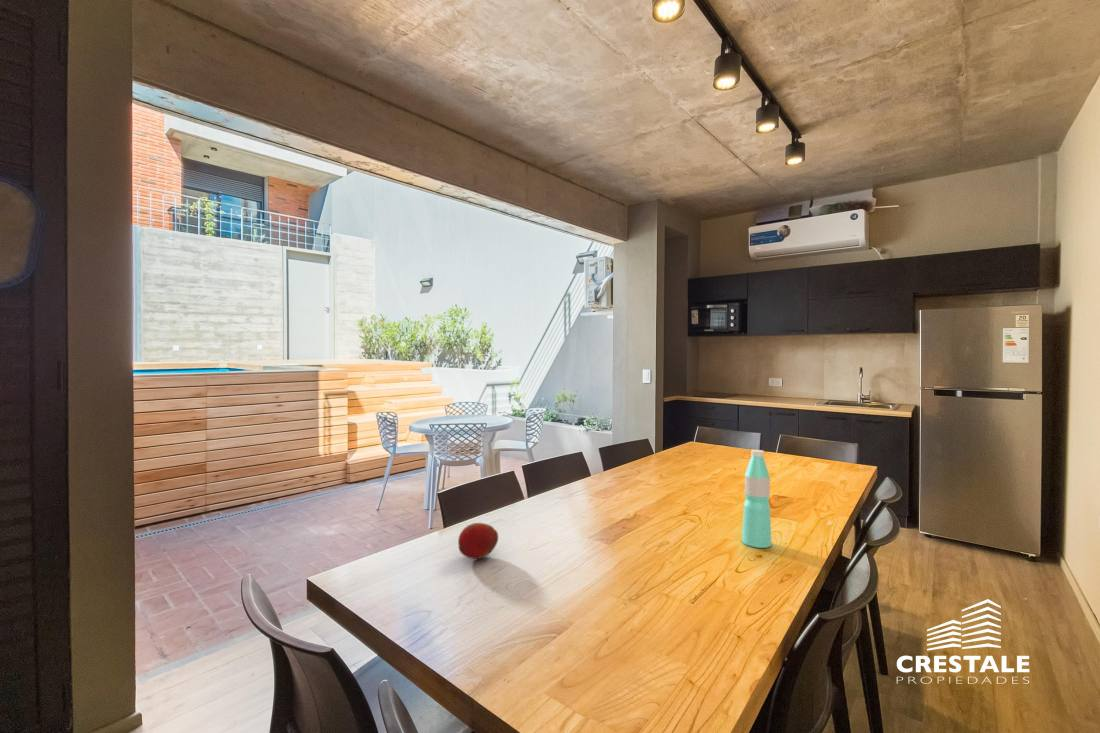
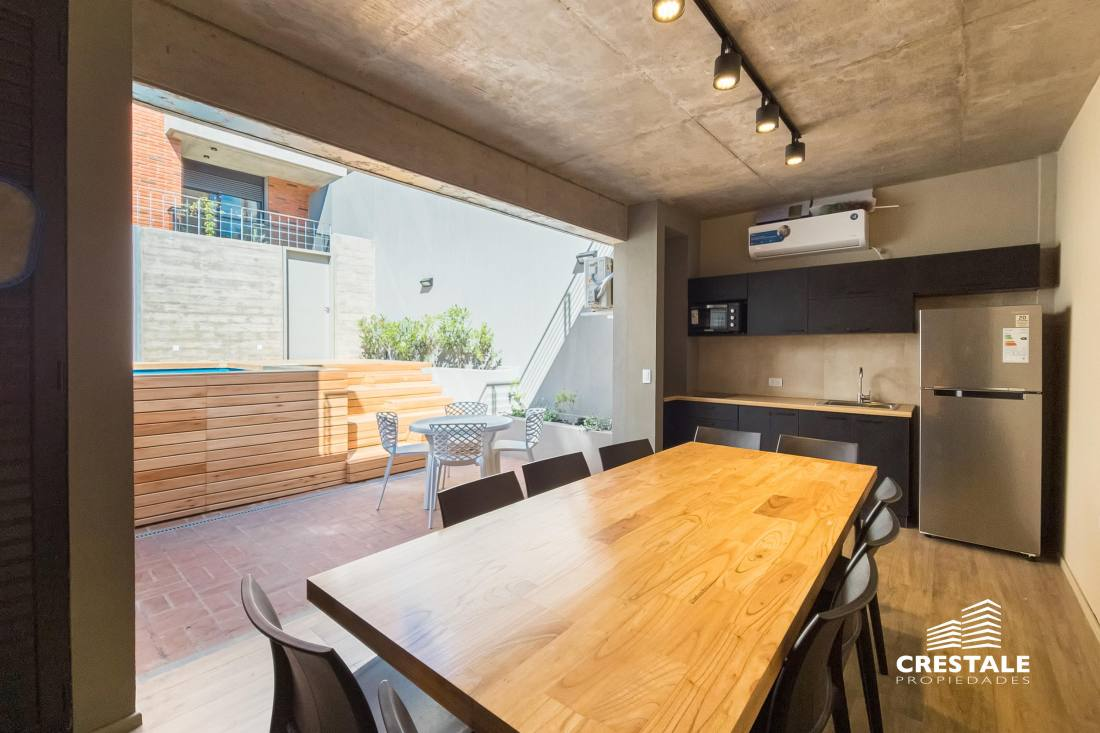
- water bottle (756, 496)
- fruit (478, 540)
